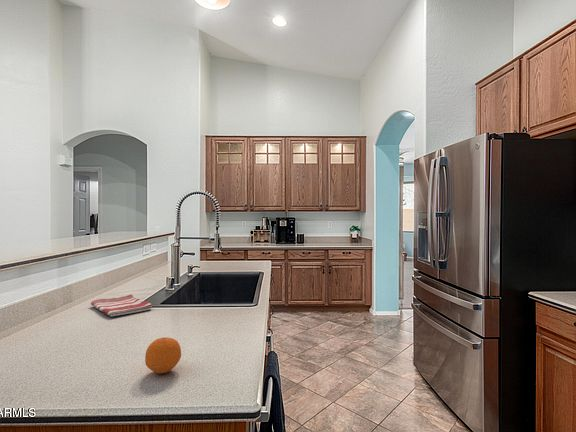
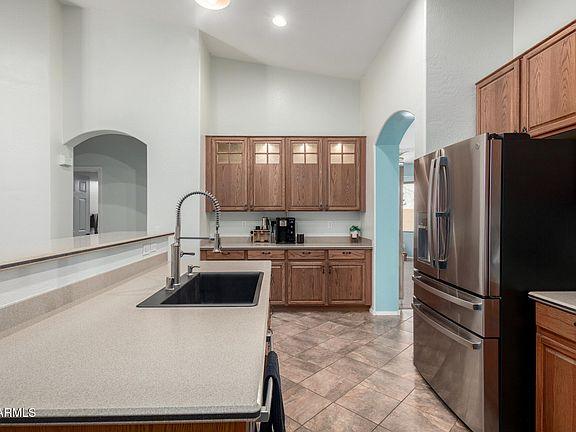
- fruit (163, 355)
- dish towel (121, 304)
